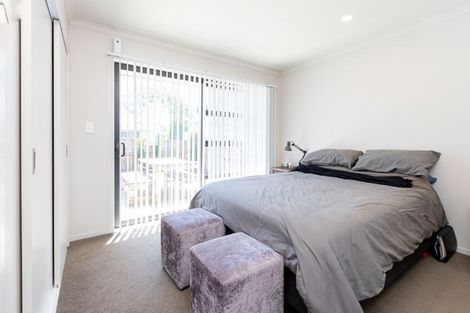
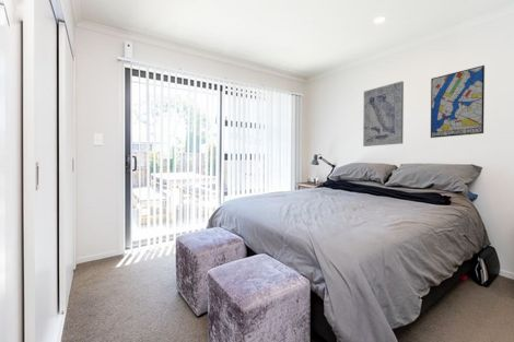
+ wall art (455, 104)
+ wall art (382, 116)
